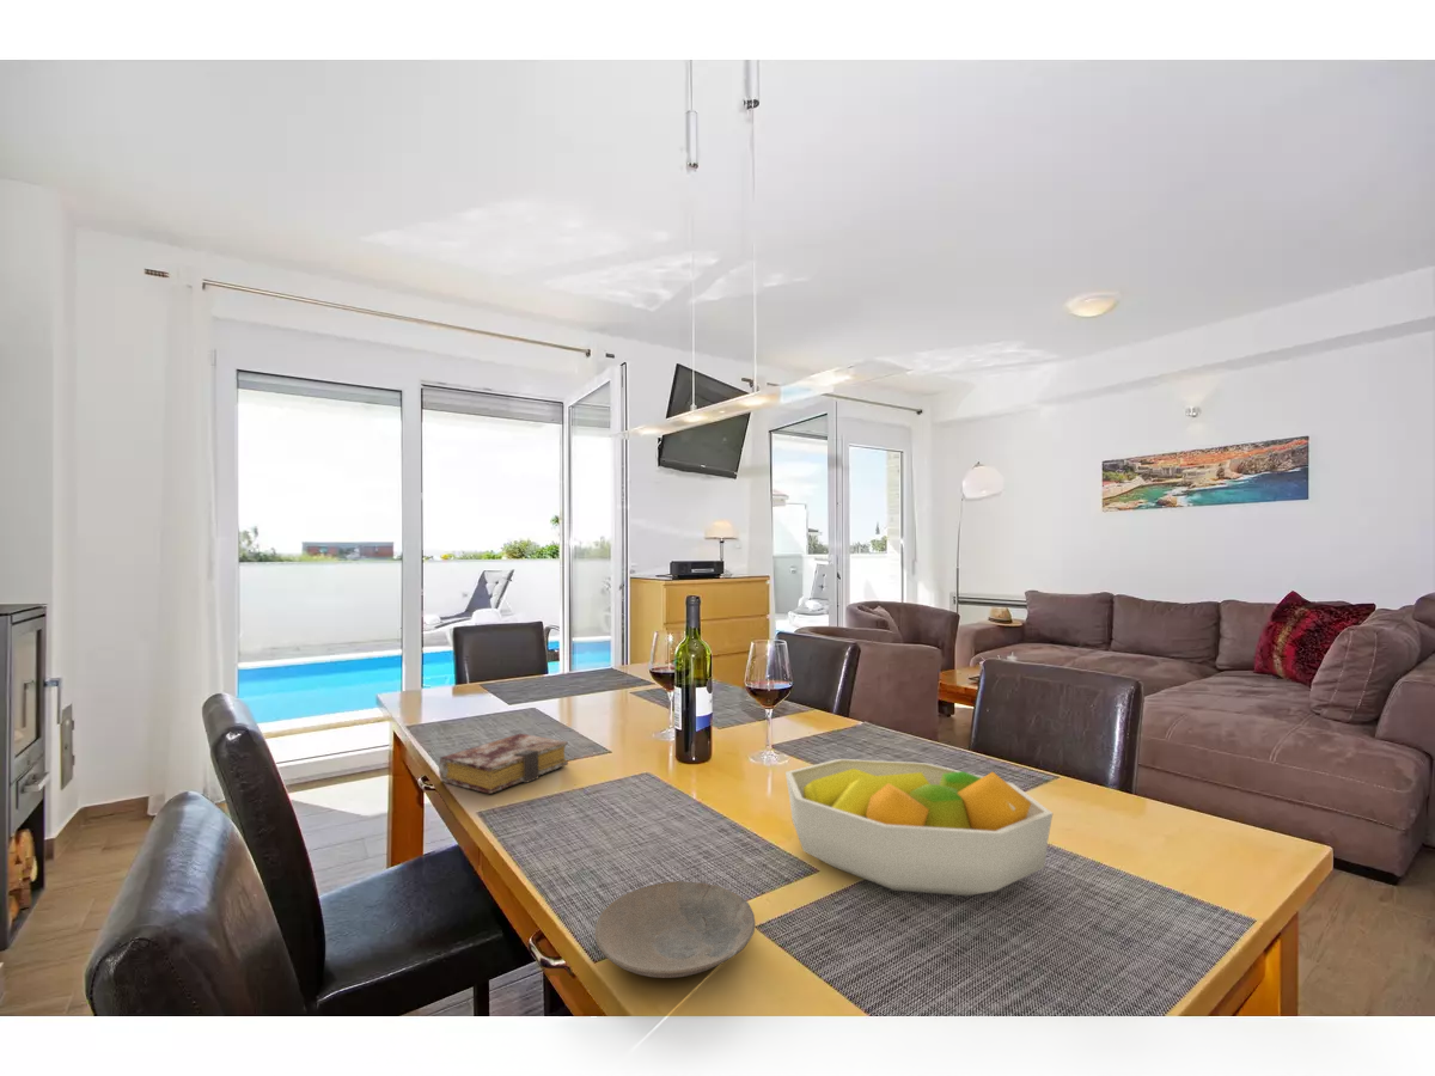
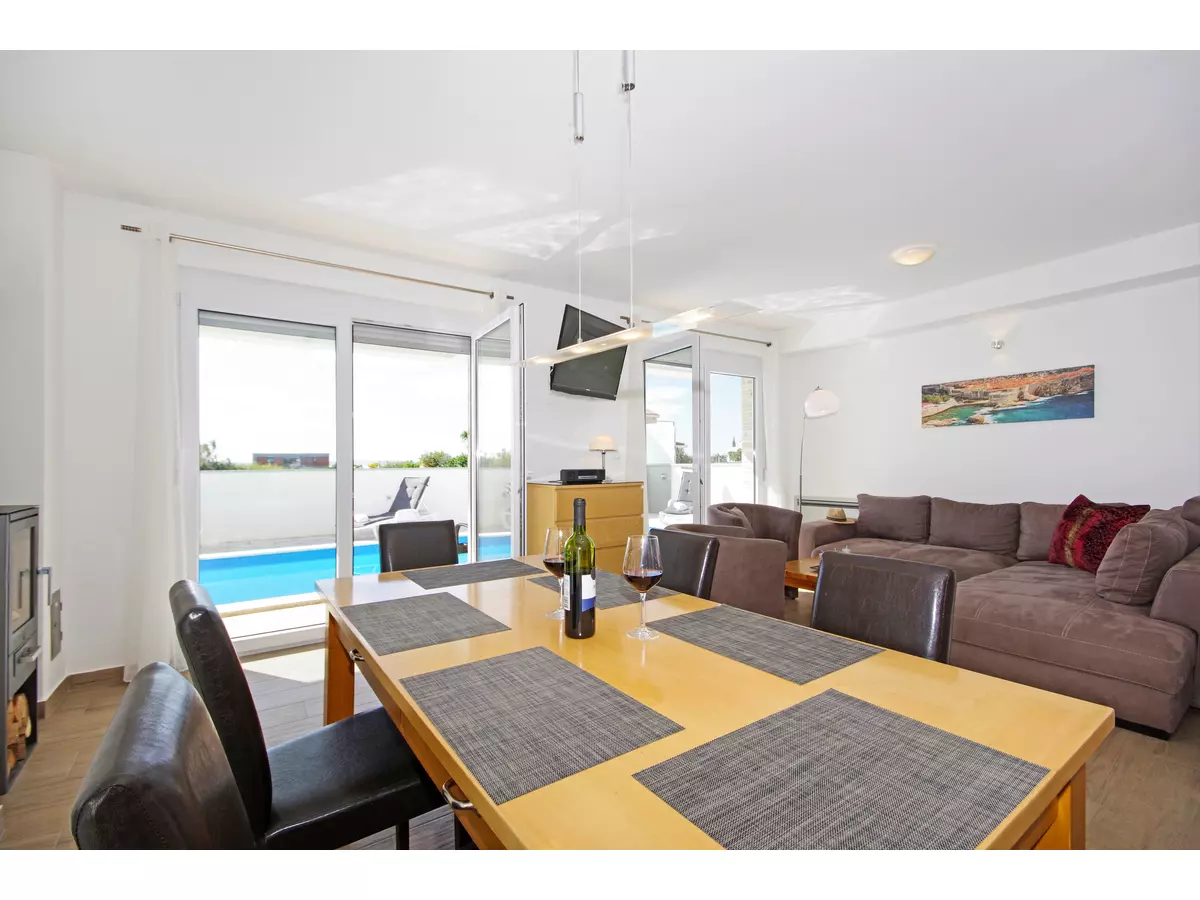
- fruit bowl (908, 809)
- plate (676, 933)
- book (506, 759)
